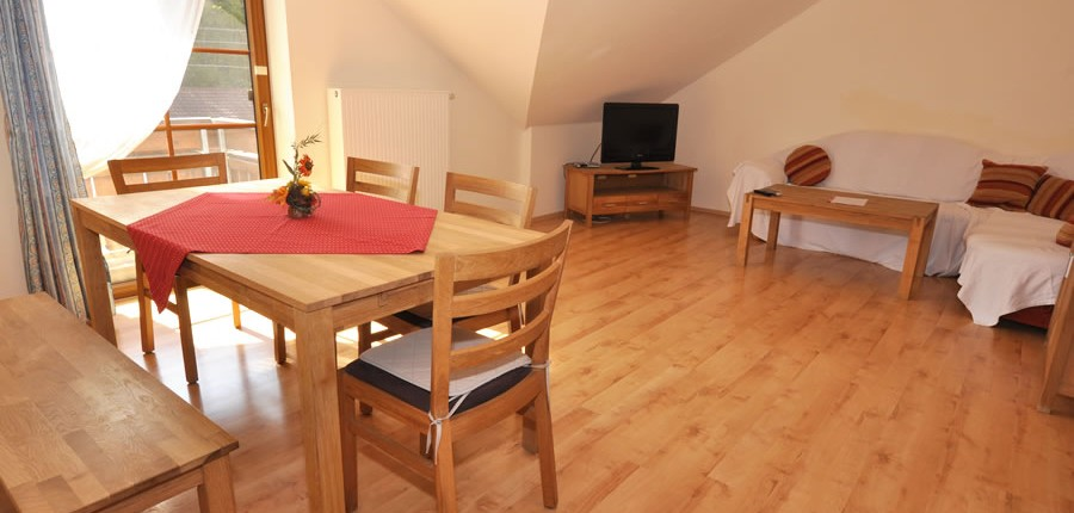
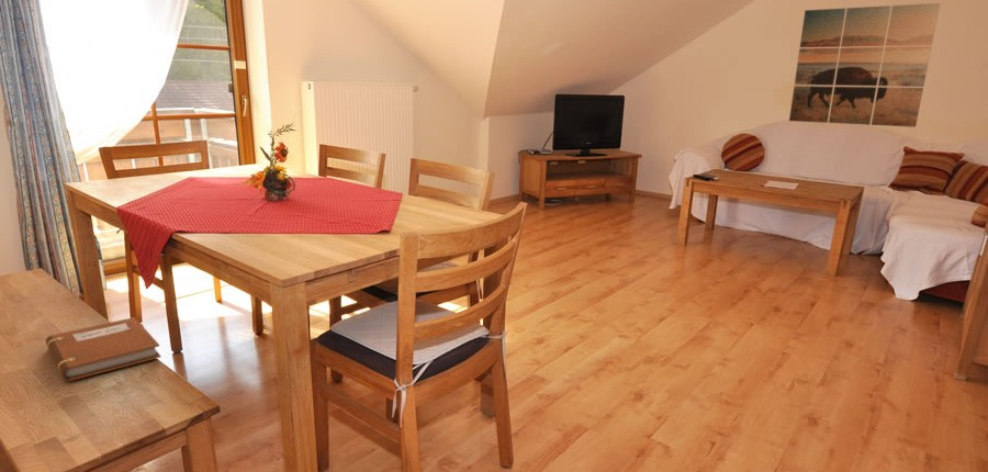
+ notebook (101, 346)
+ wall art (858, 66)
